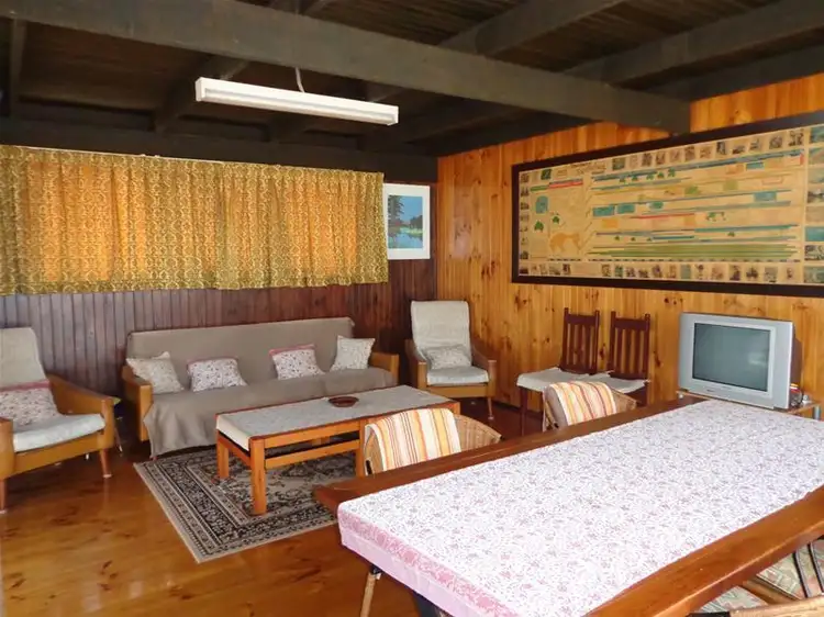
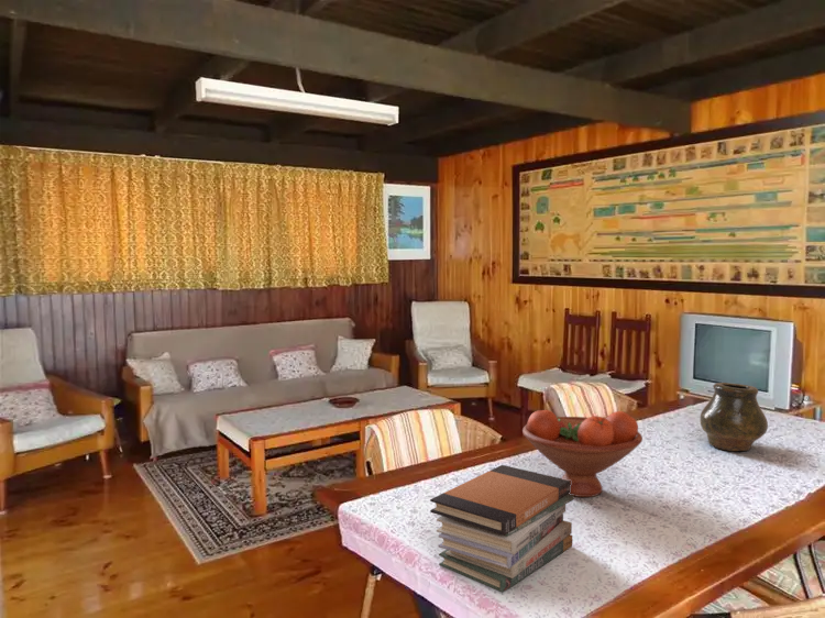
+ book stack (504, 522)
+ fruit bowl (581, 449)
+ vase (733, 416)
